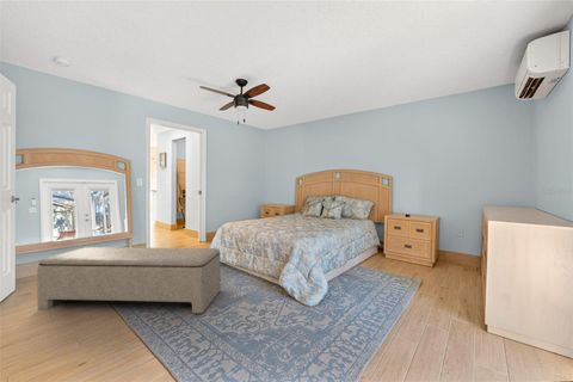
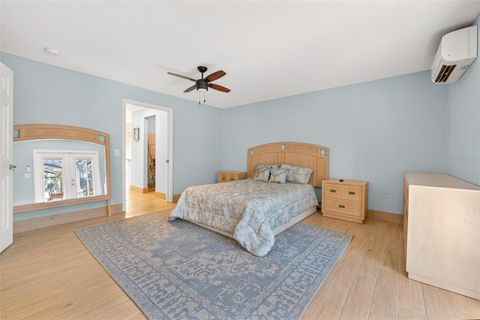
- bench (136, 276)
